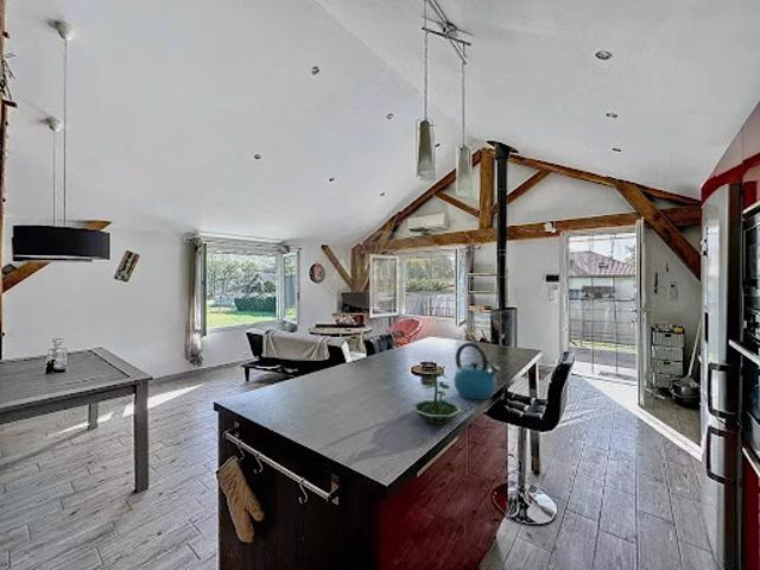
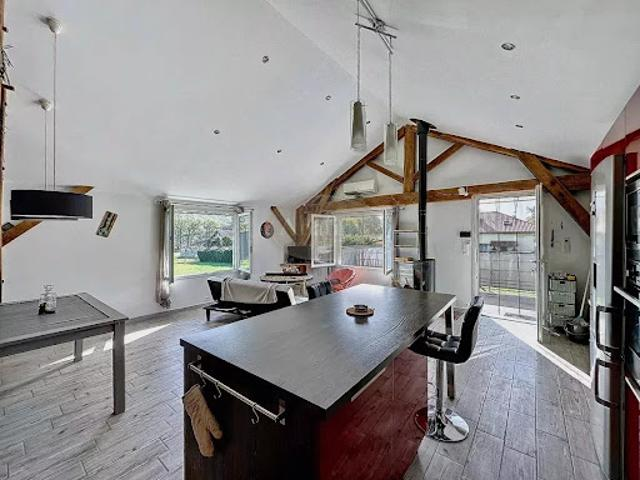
- kettle (476, 369)
- terrarium (436, 381)
